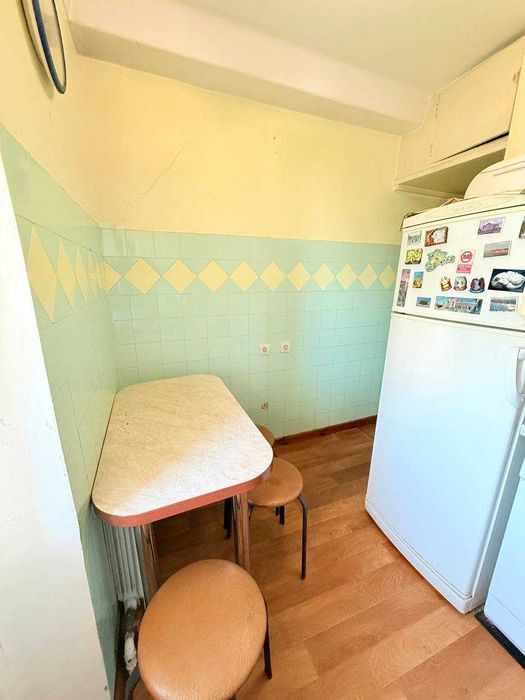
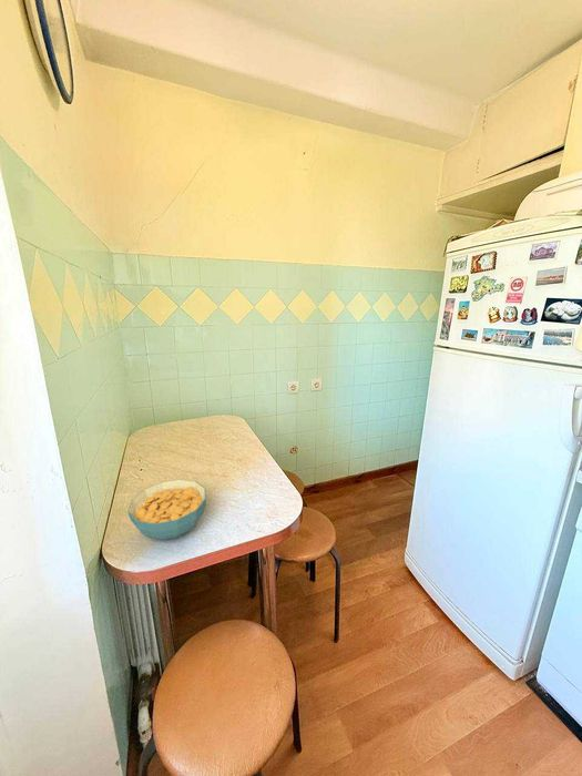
+ cereal bowl (170, 514)
